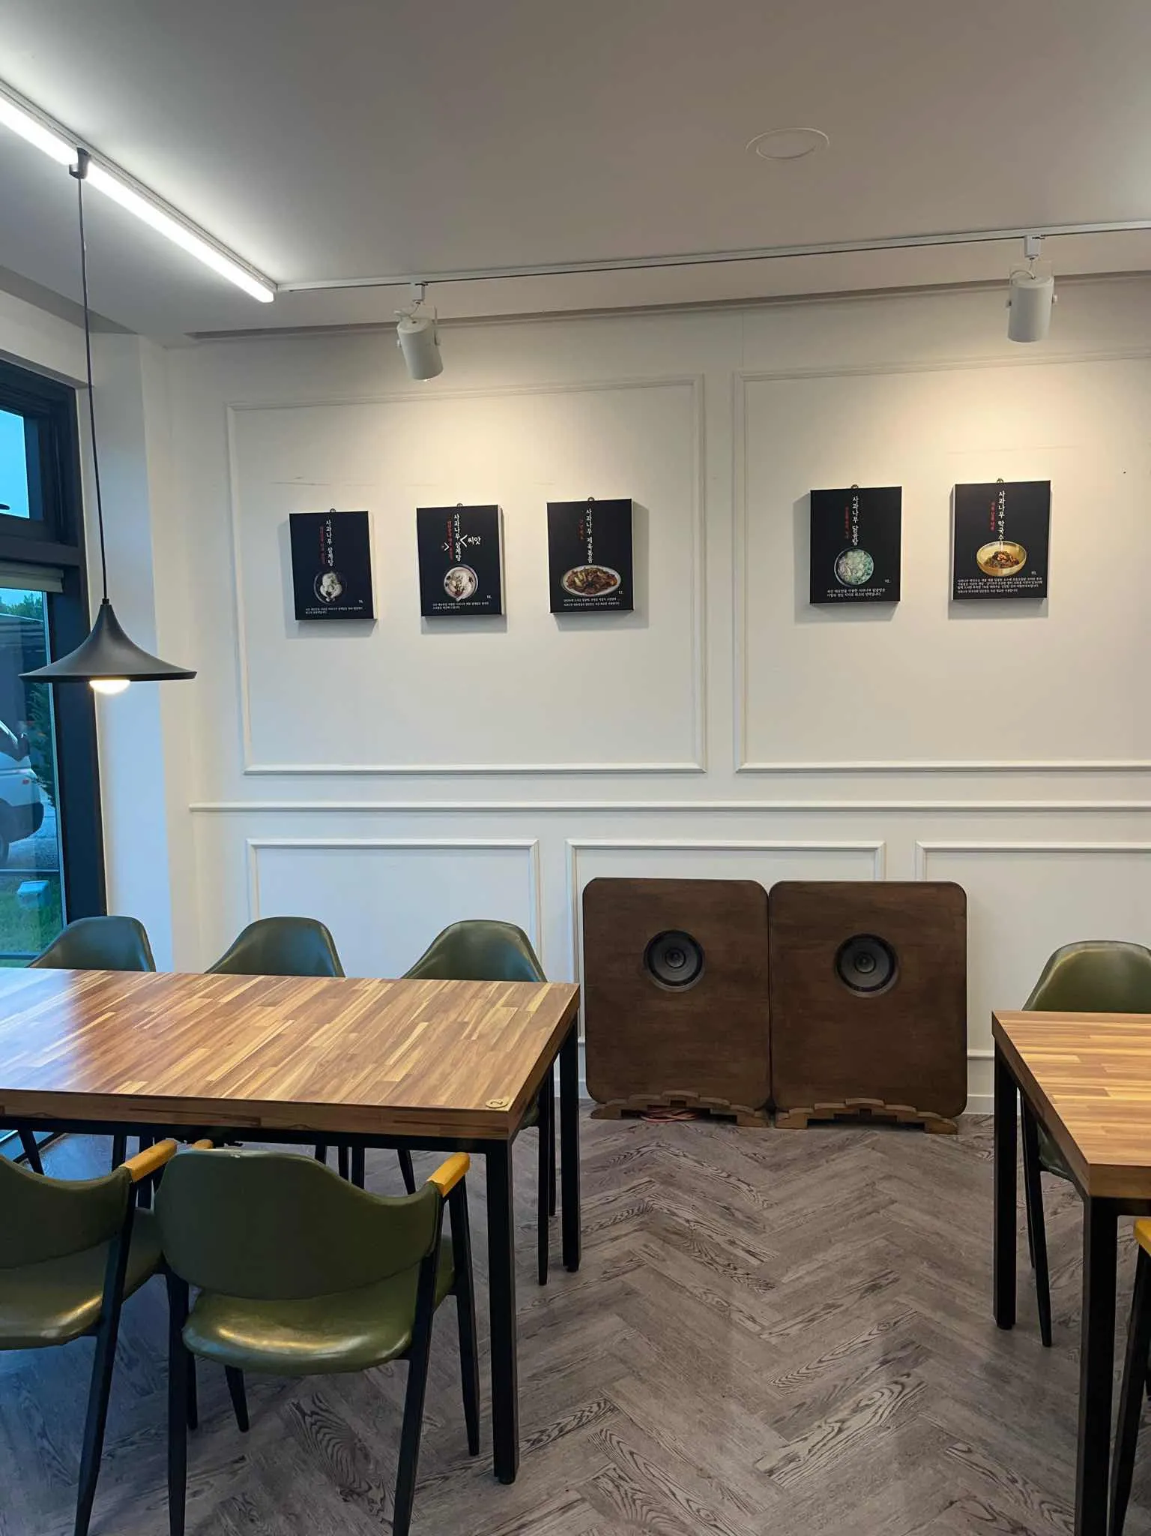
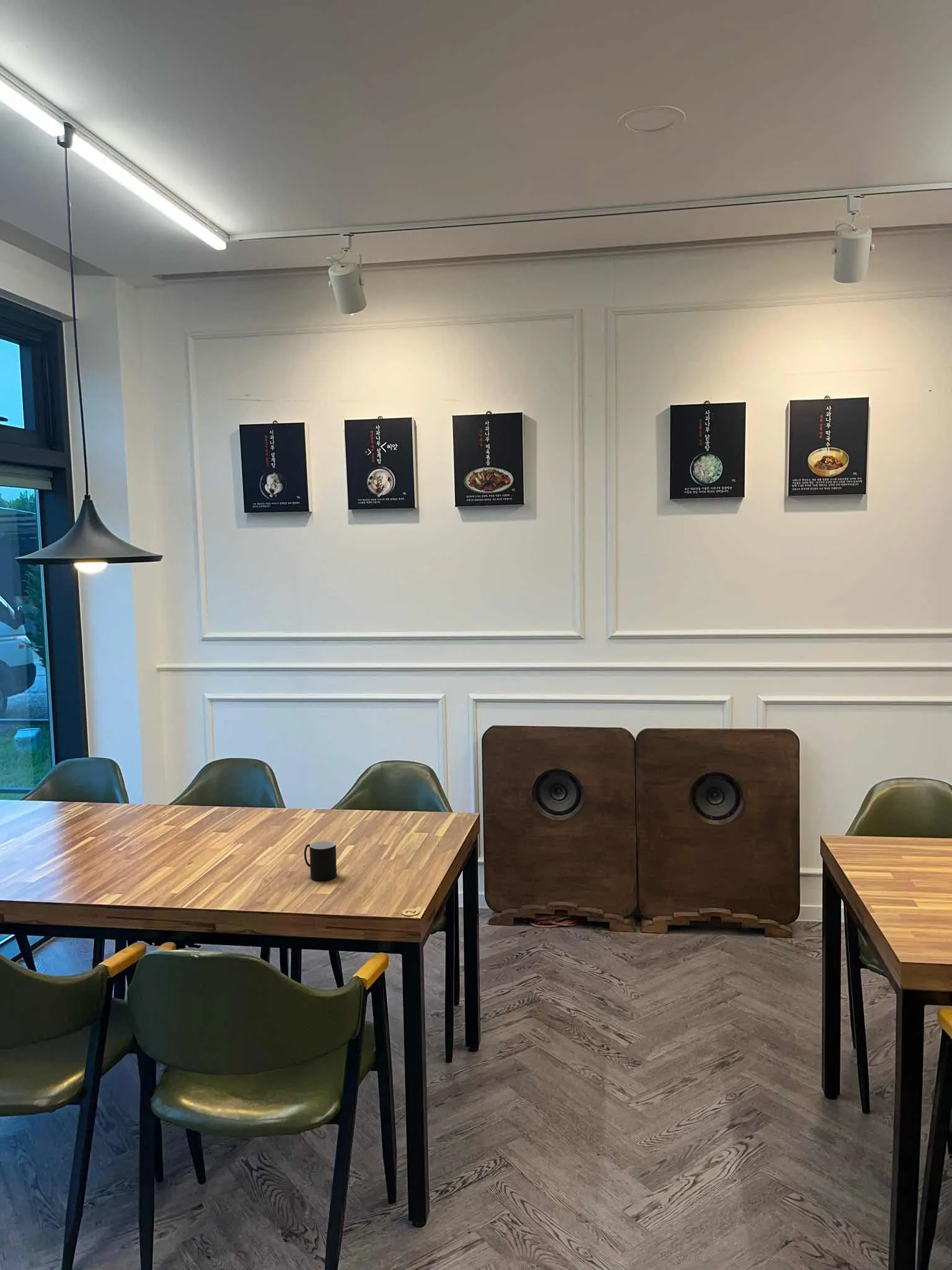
+ cup (319, 859)
